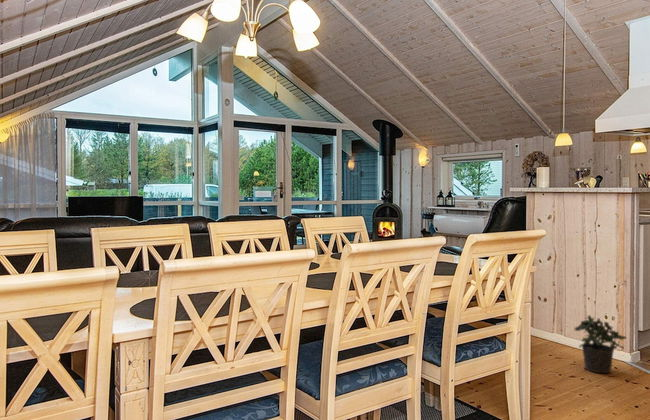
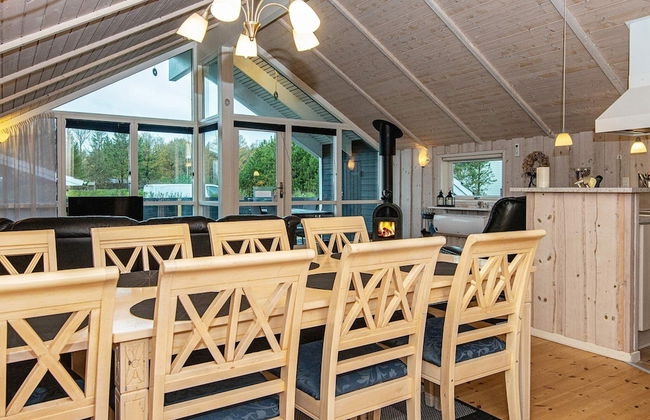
- potted plant (595, 342)
